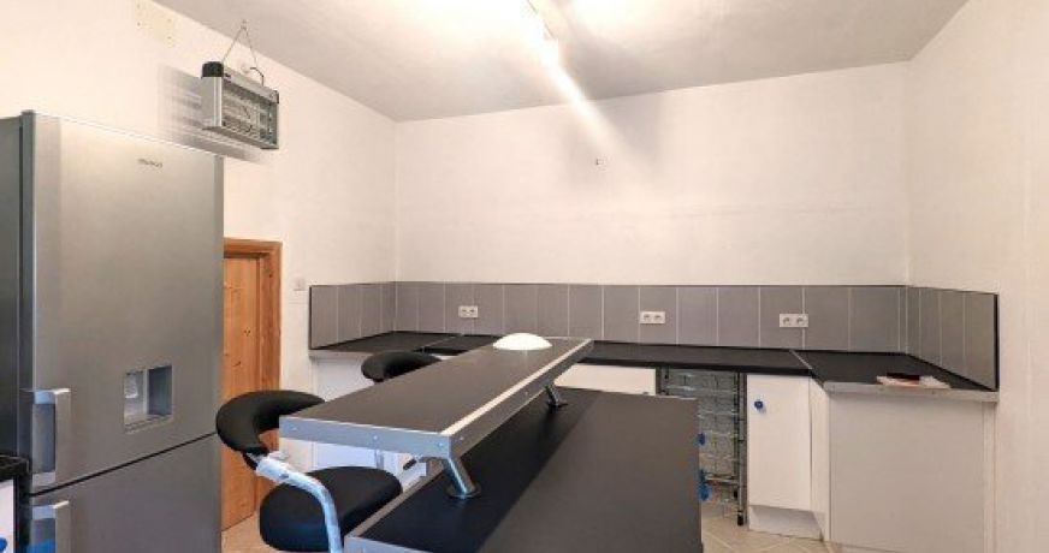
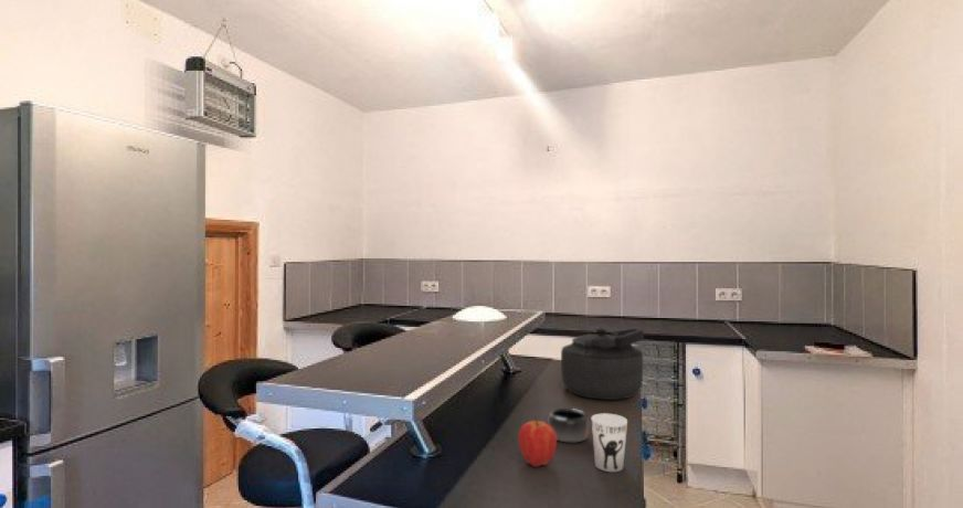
+ apple (537, 440)
+ kettle (603, 359)
+ mug (570, 423)
+ cup (609, 442)
